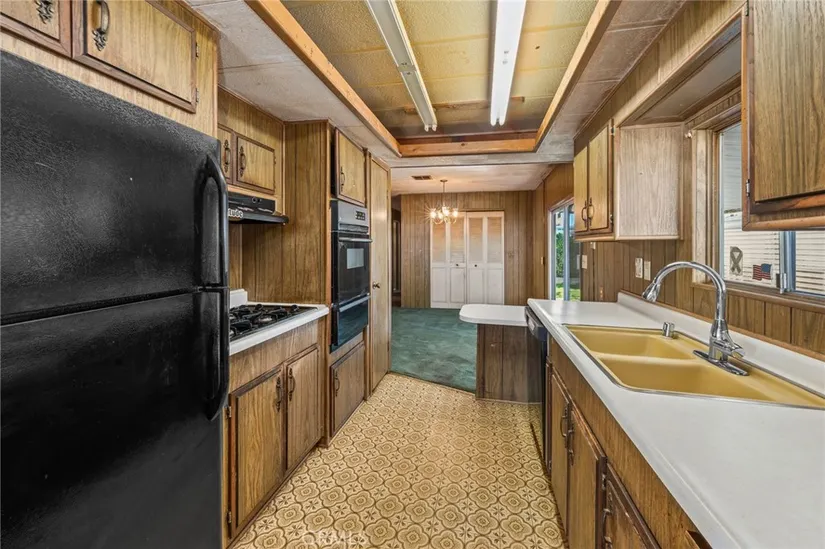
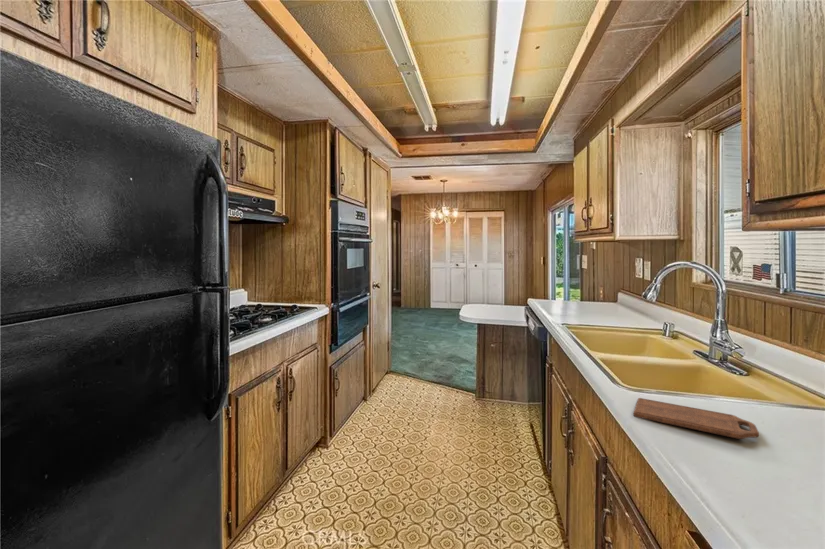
+ cutting board (691, 417)
